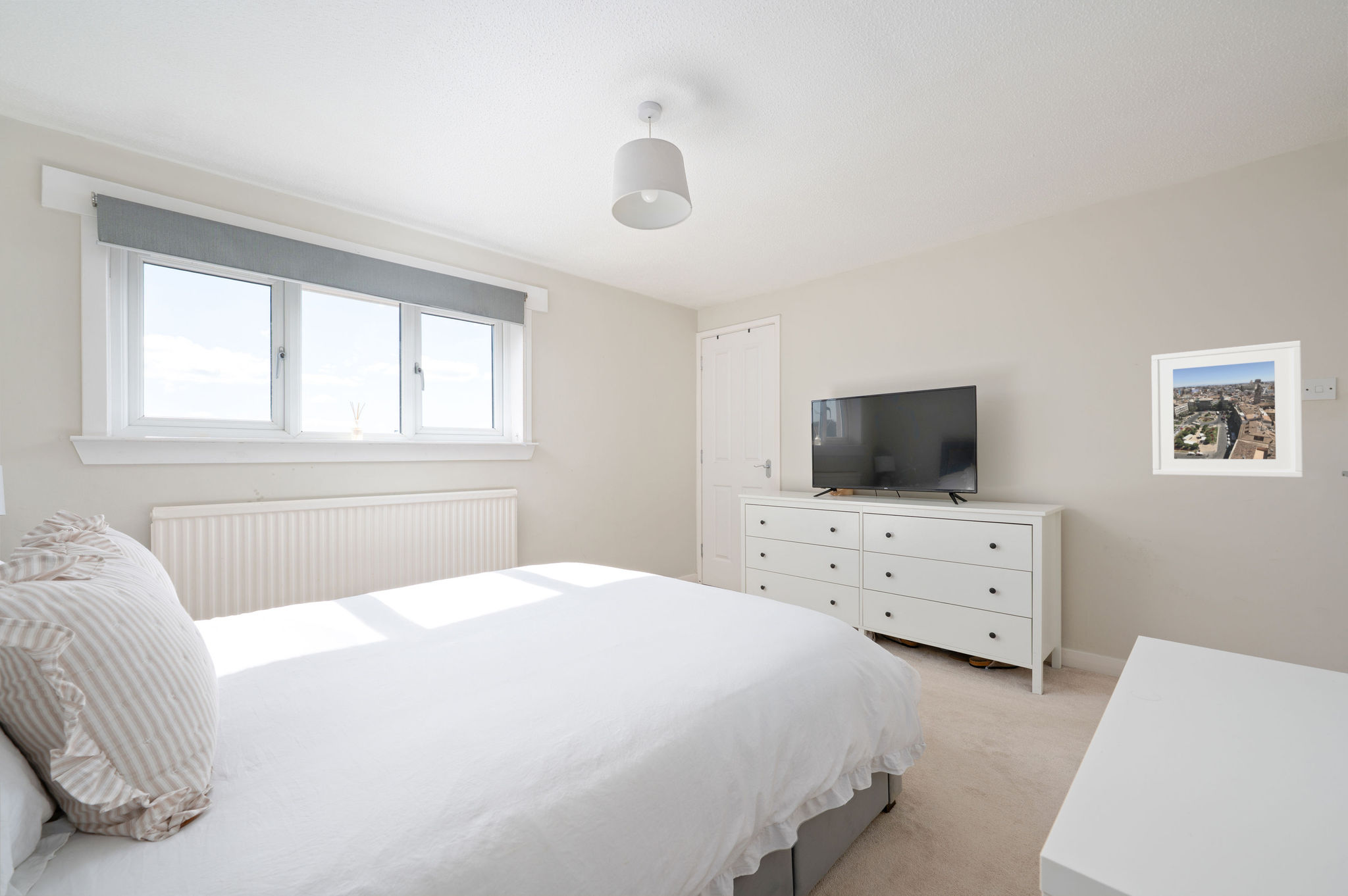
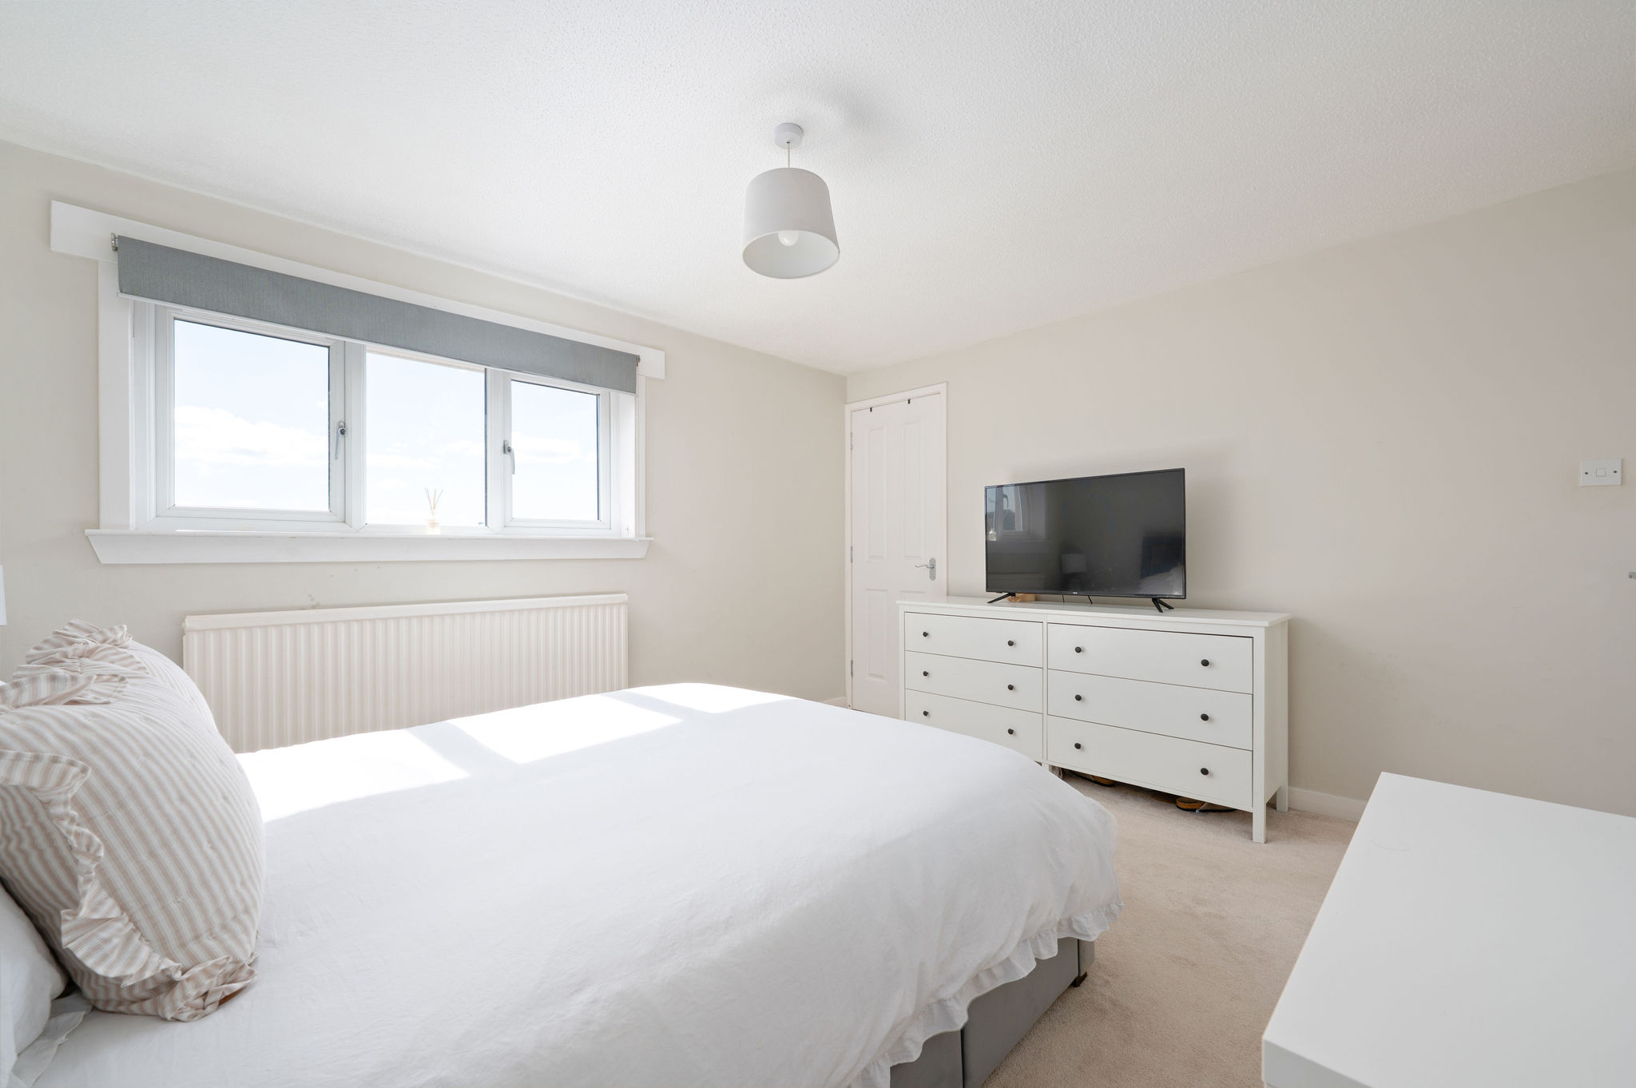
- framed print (1222, 412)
